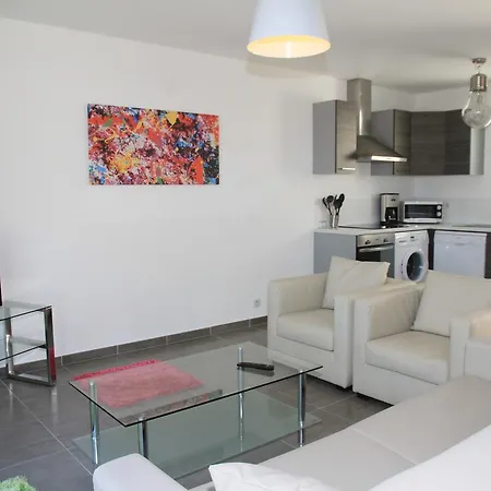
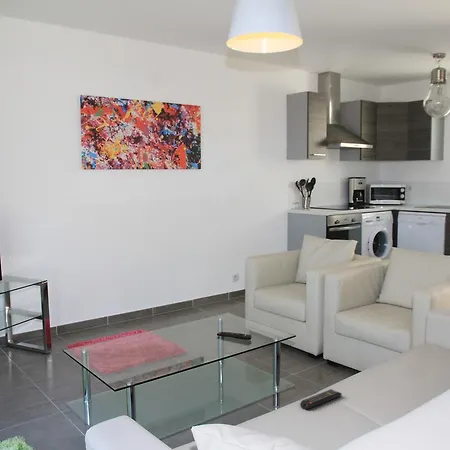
+ remote control (321, 398)
